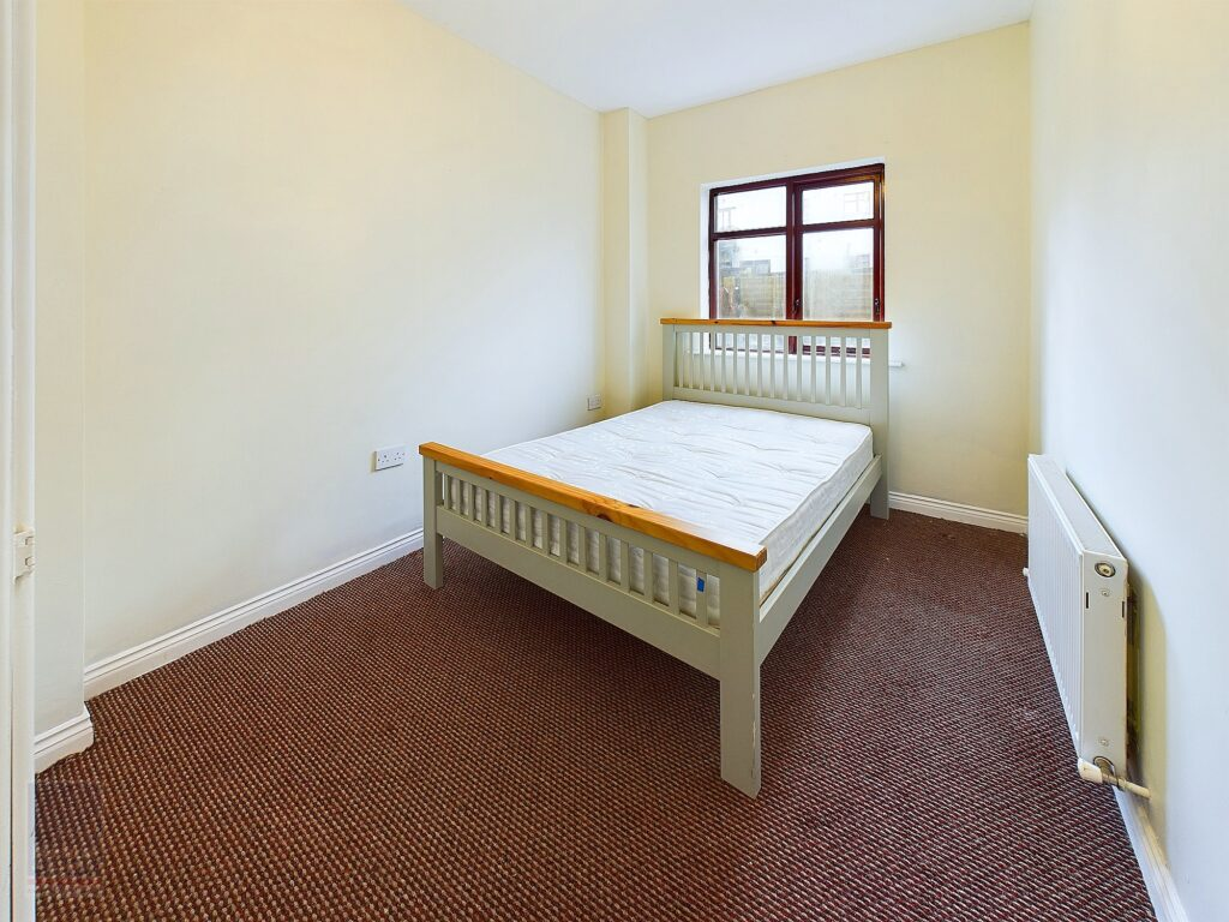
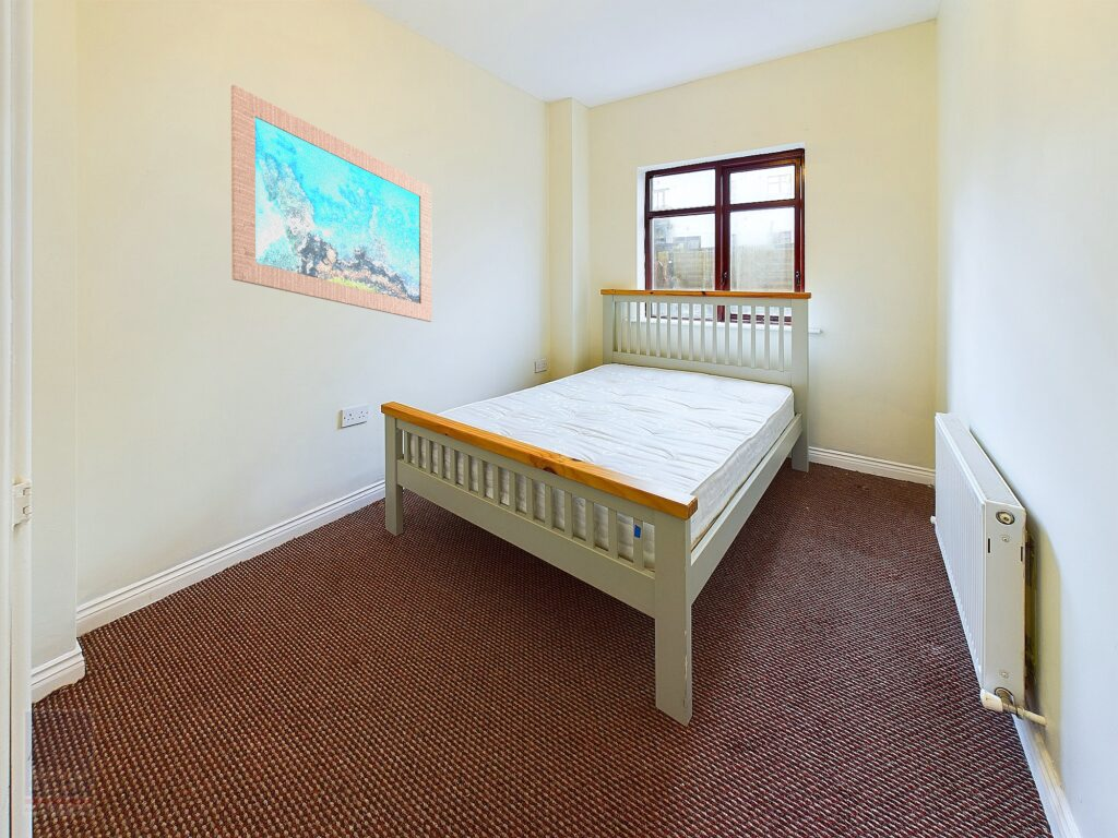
+ wall art (349, 225)
